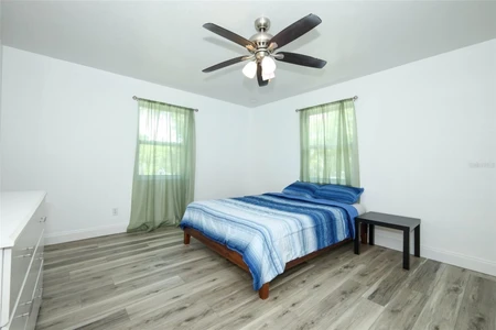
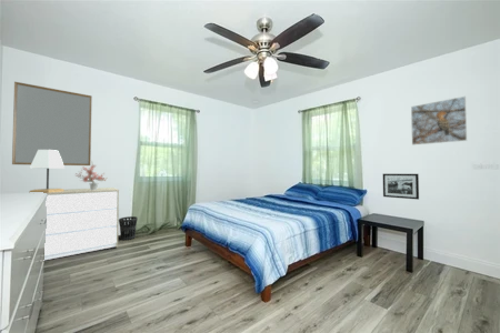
+ dresser (79, 219)
+ potted plant (91, 174)
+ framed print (437, 122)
+ lamp (48, 171)
+ home mirror (56, 127)
+ wastebasket (128, 228)
+ picture frame (399, 185)
